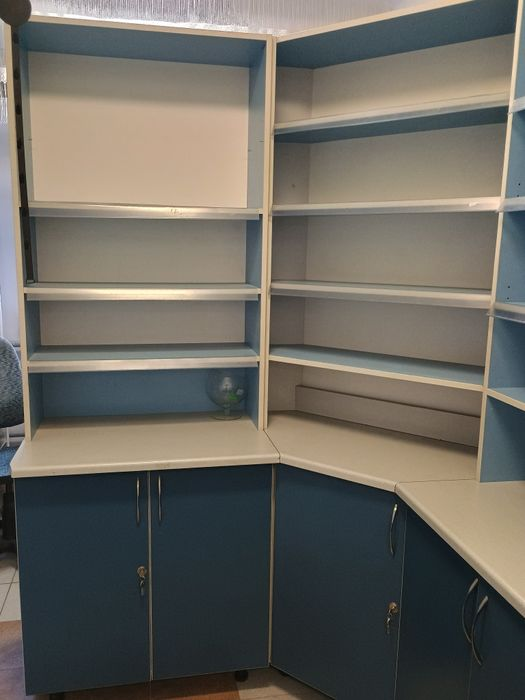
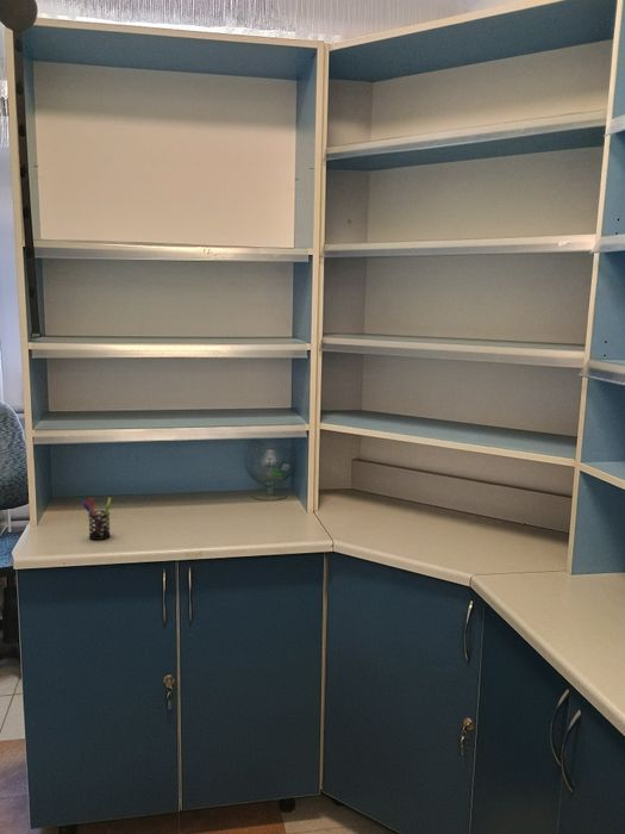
+ pen holder (99, 516)
